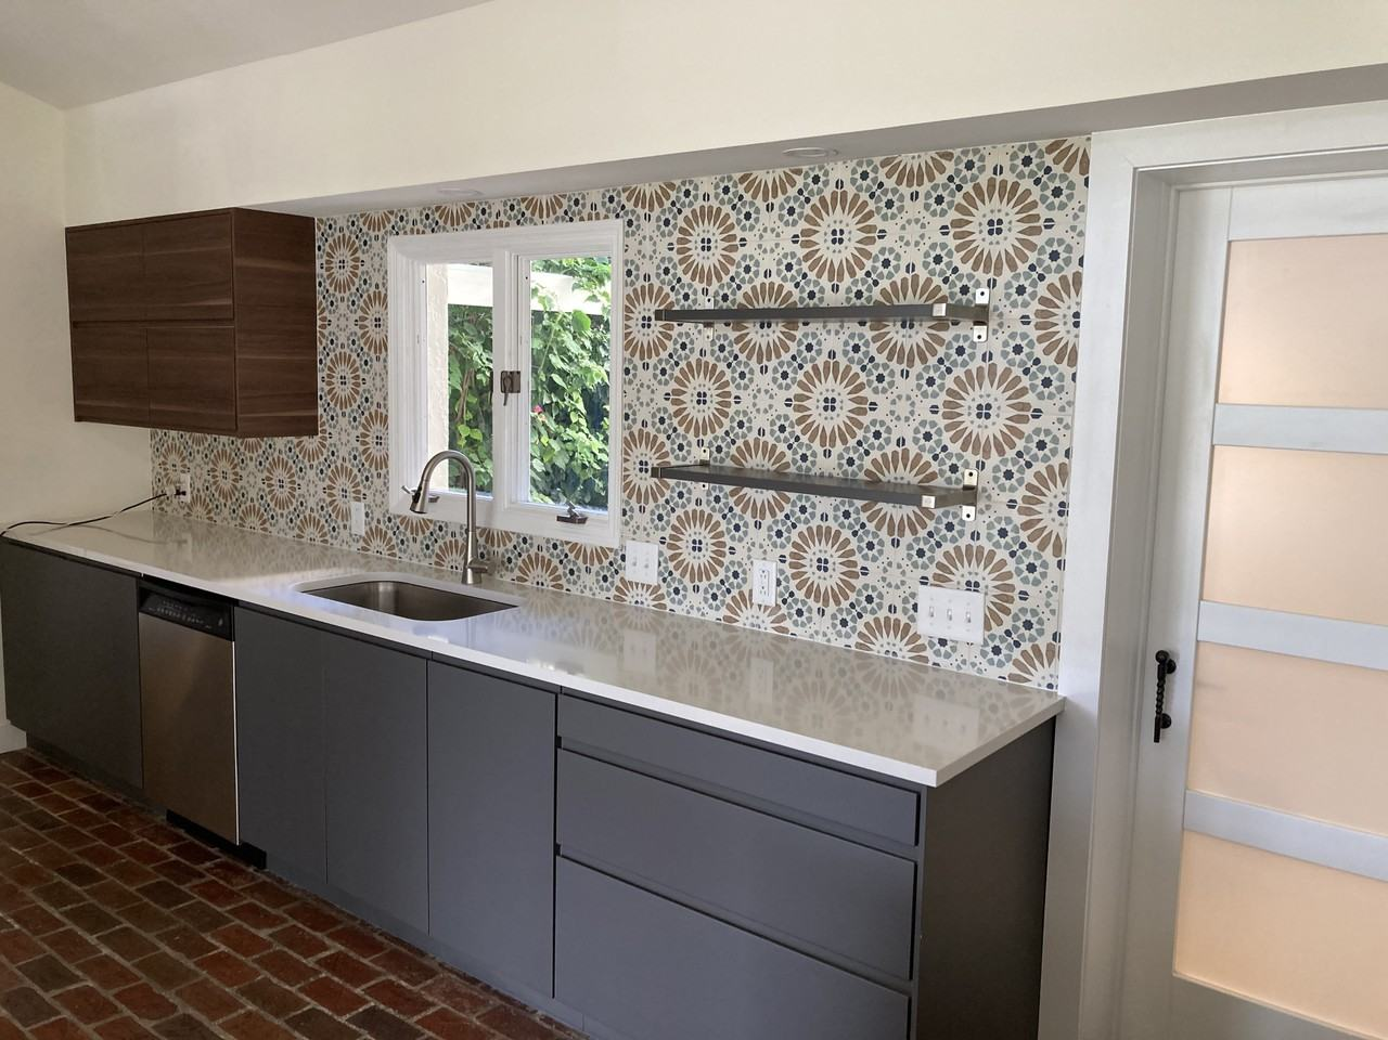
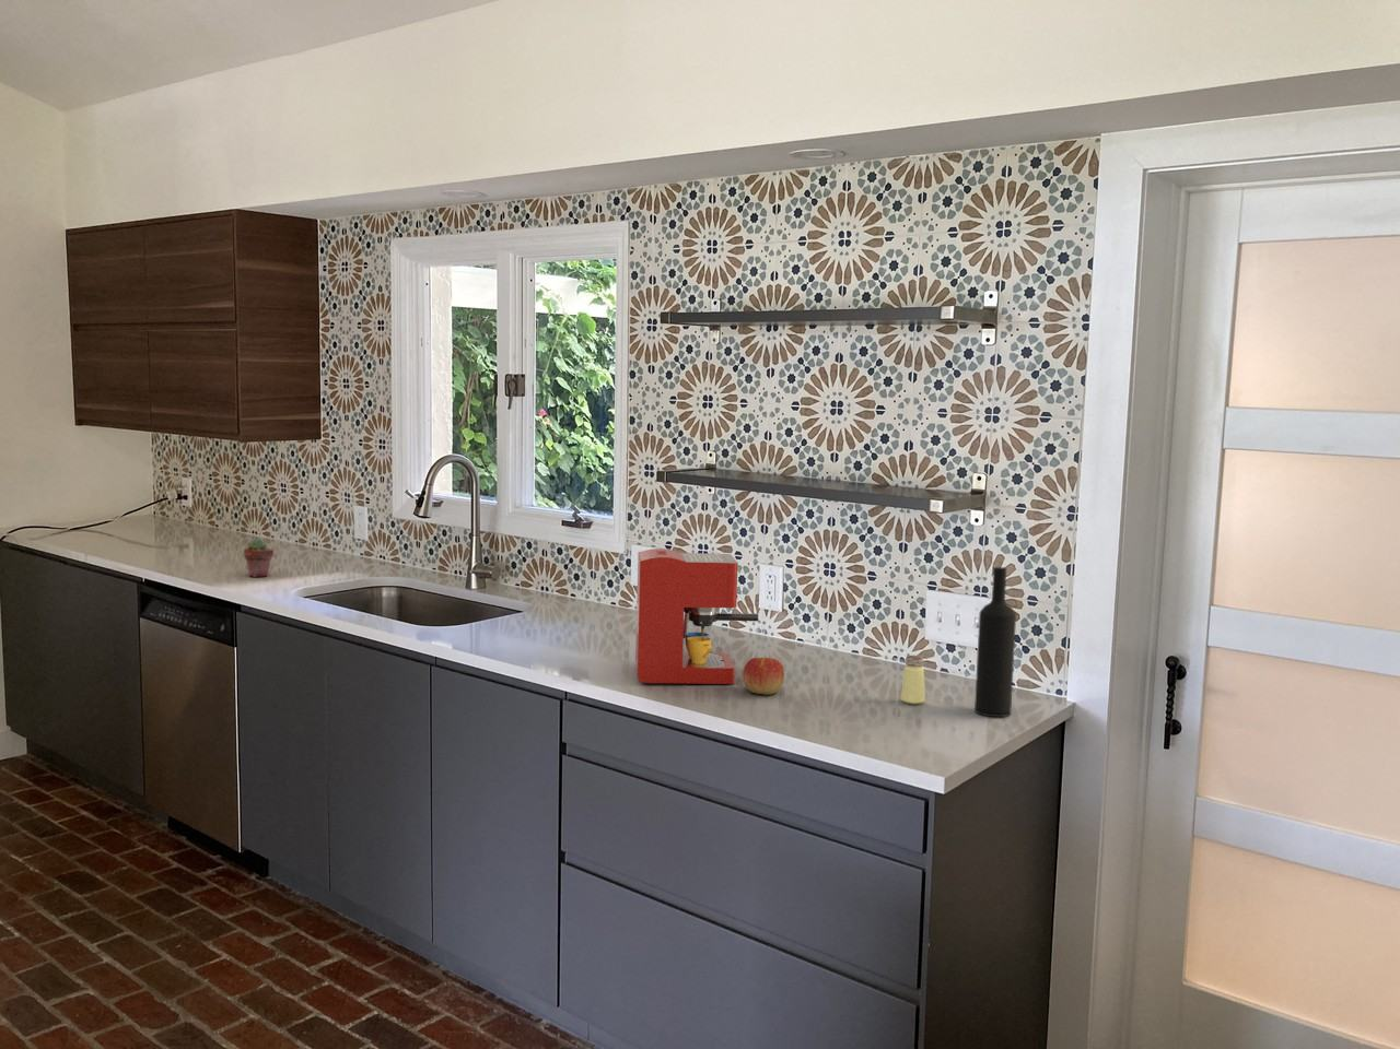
+ saltshaker (913, 679)
+ potted succulent (258, 556)
+ wine bottle (997, 640)
+ coffee maker (682, 614)
+ apple (764, 674)
